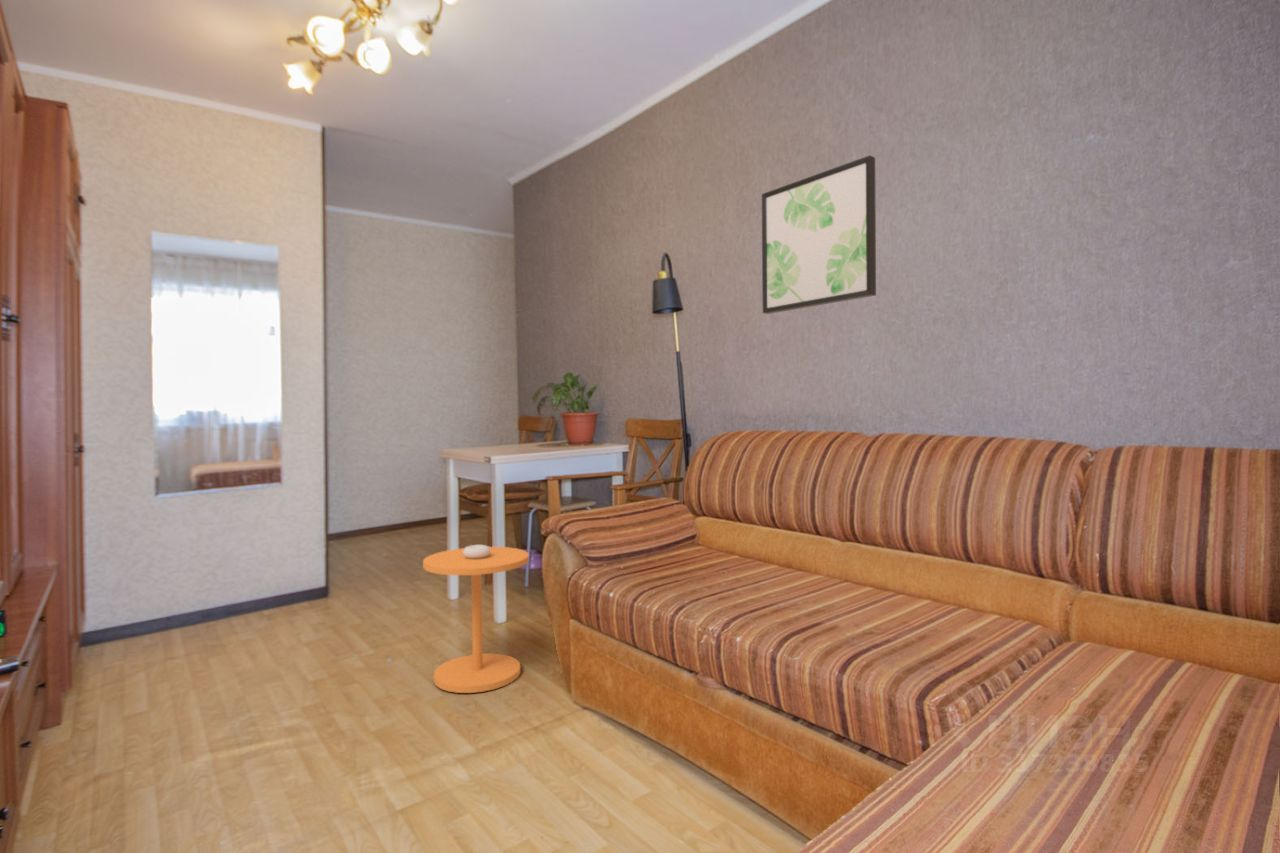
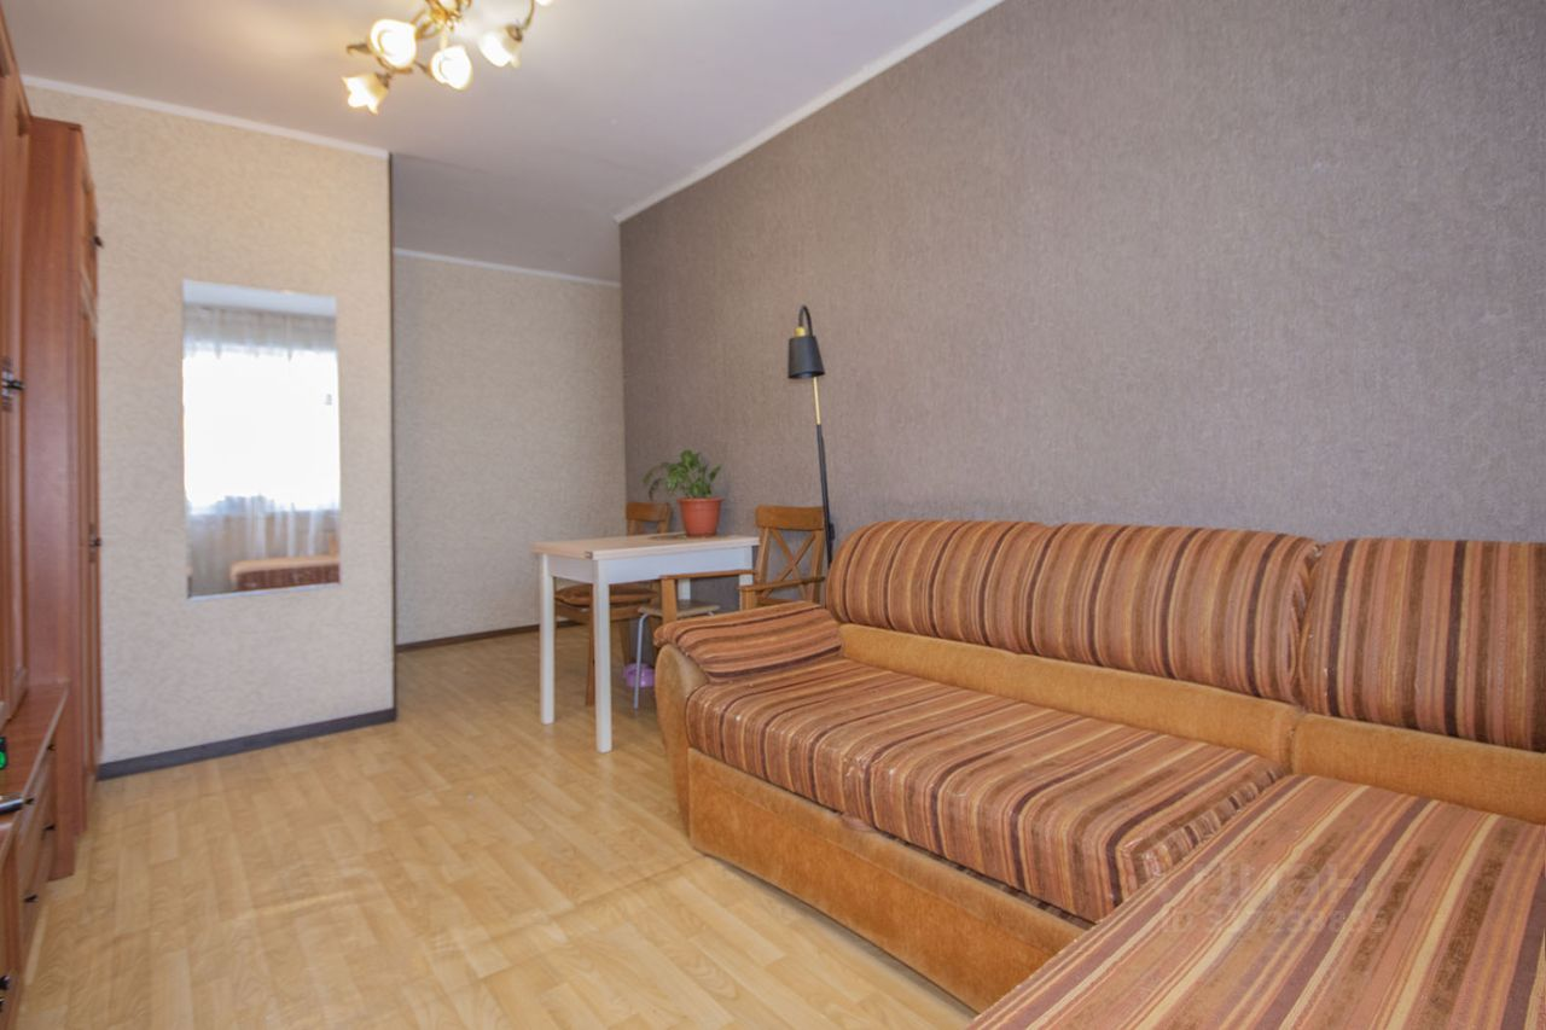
- side table (477, 610)
- wall art (814, 241)
